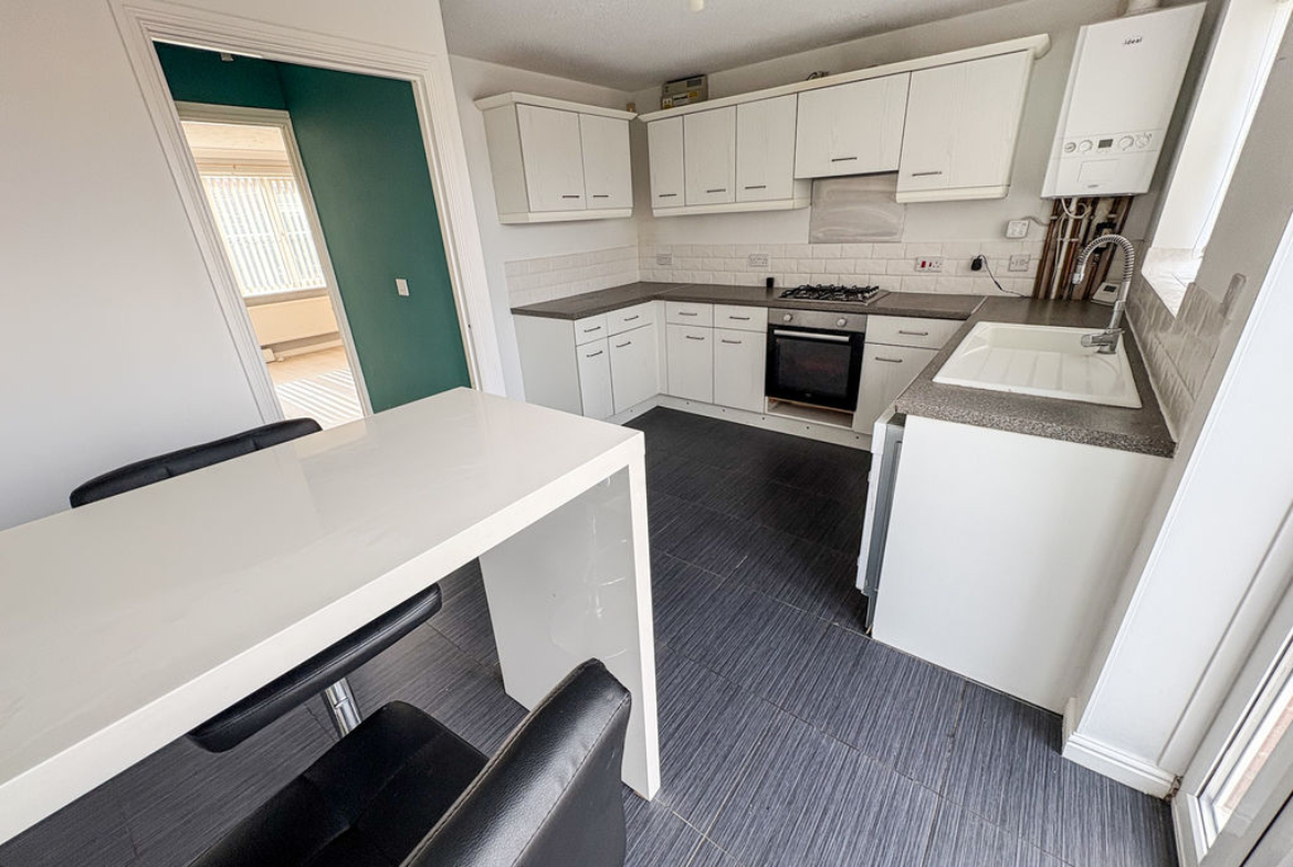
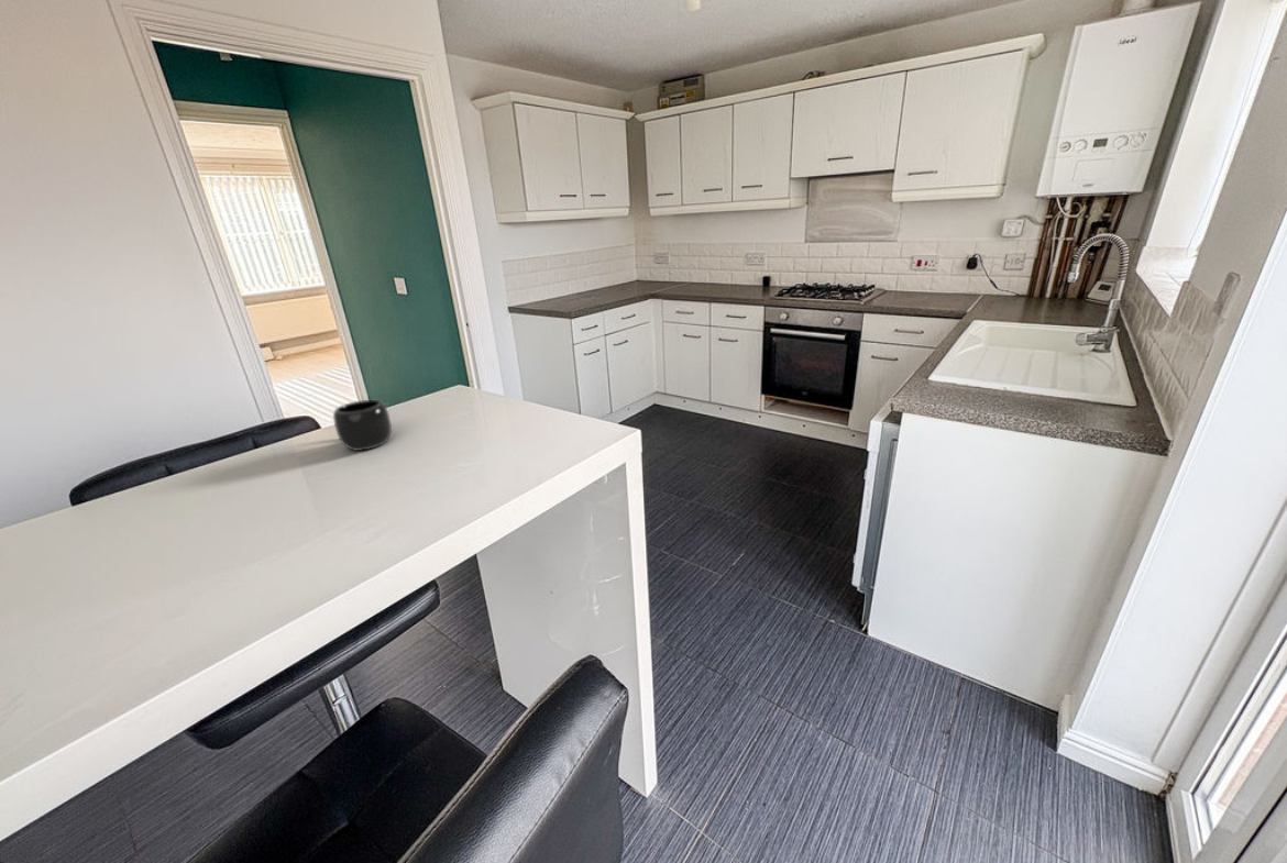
+ mug (369, 422)
